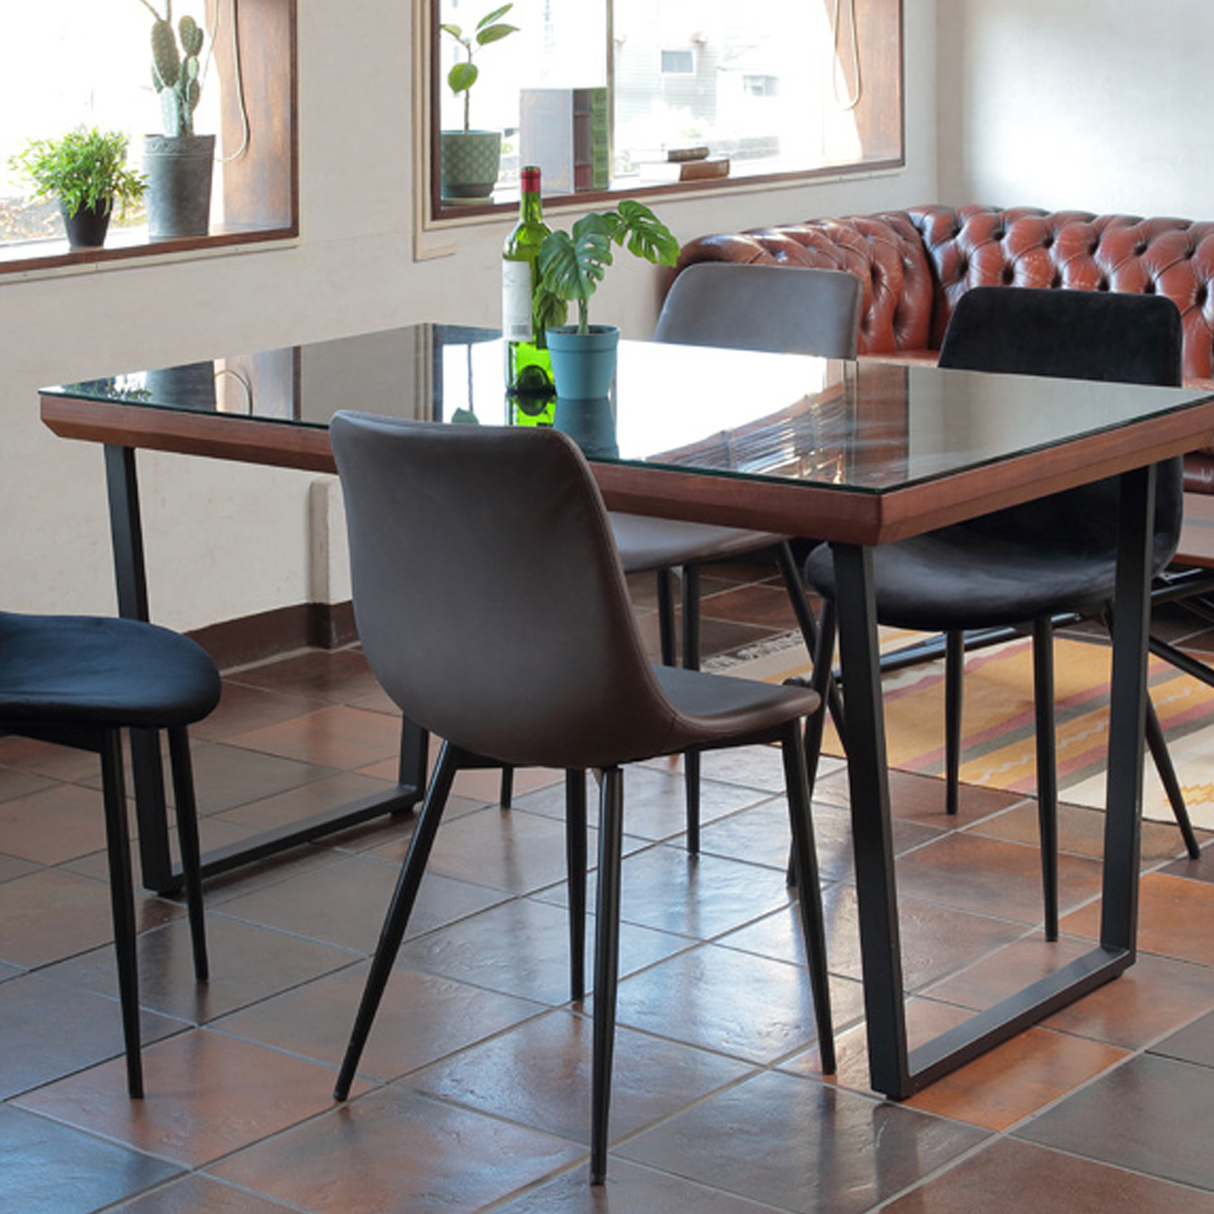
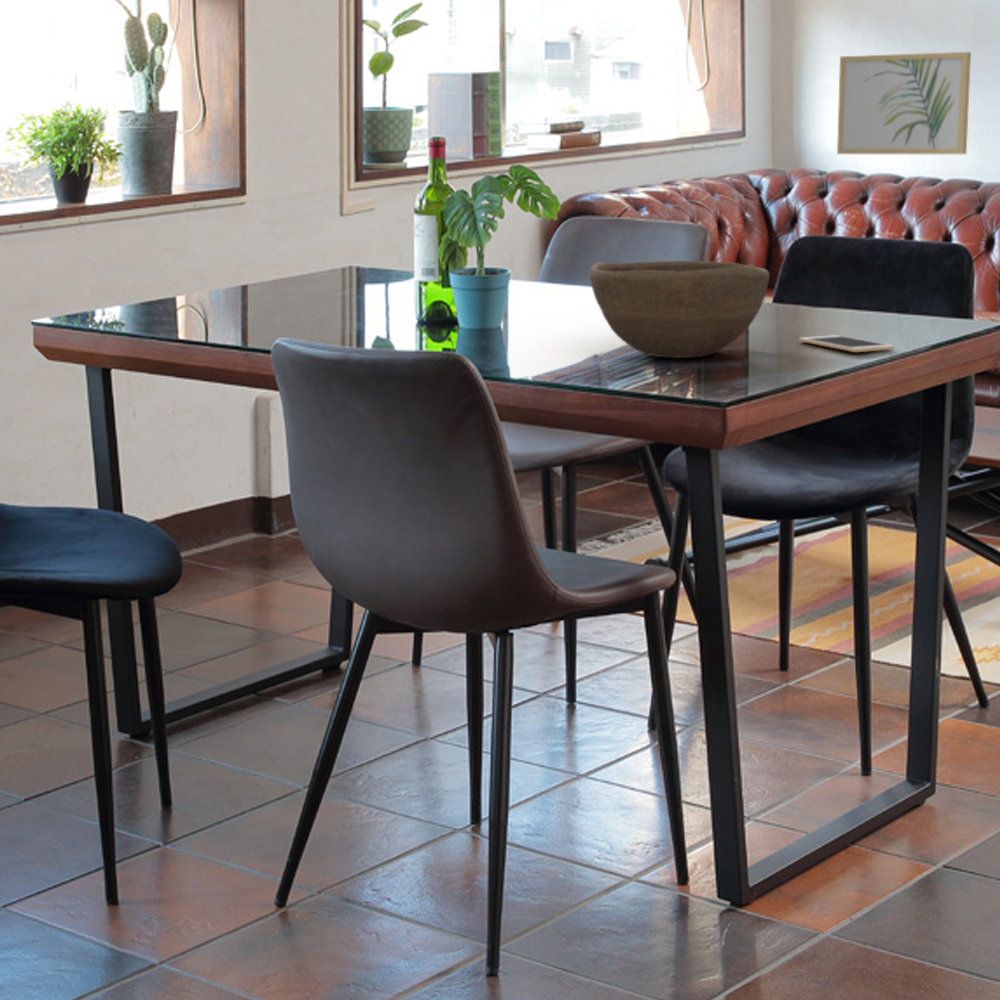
+ bowl (679, 307)
+ wall art (902, 104)
+ cell phone (845, 343)
